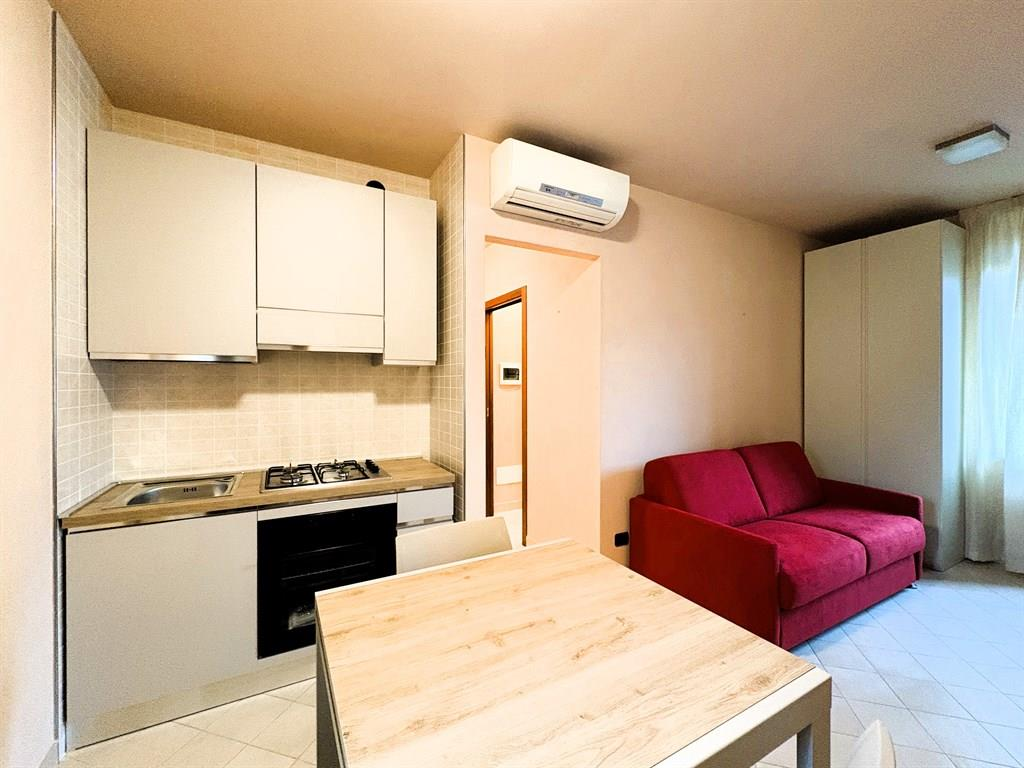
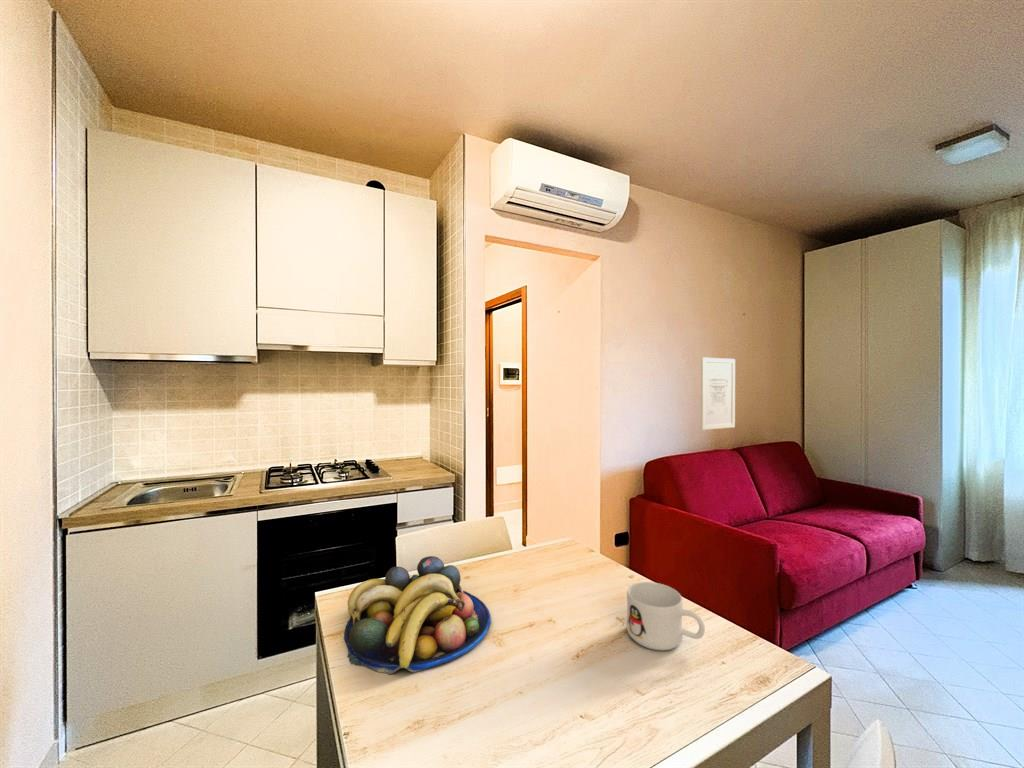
+ fruit bowl (420, 598)
+ mug (664, 618)
+ wall art (718, 393)
